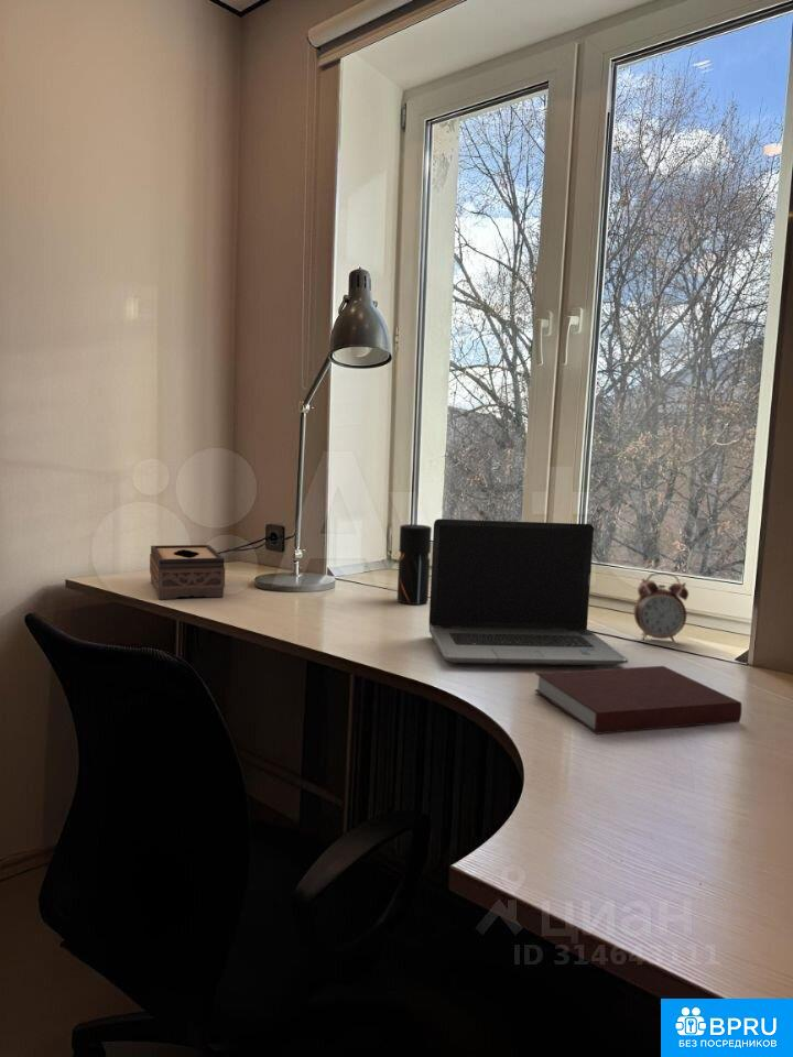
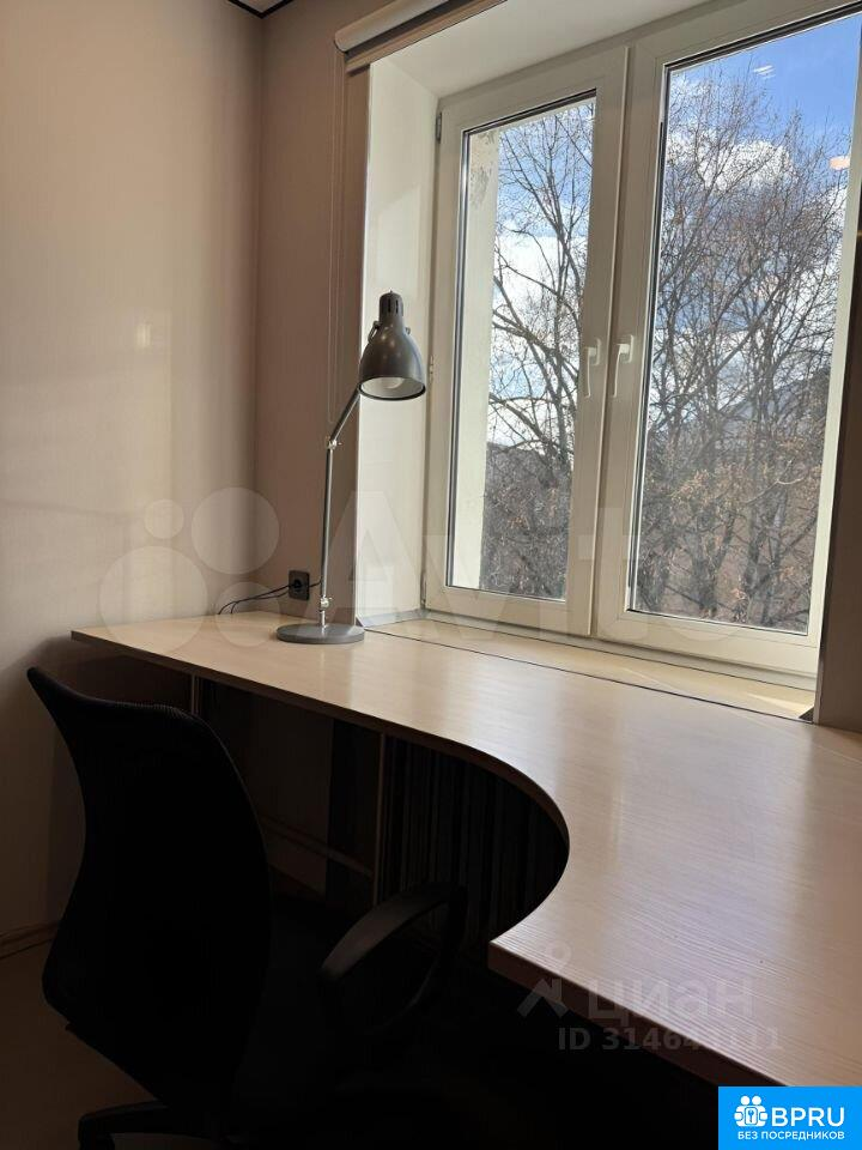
- laptop computer (525, 589)
- pepper grinder (414, 564)
- tissue box (185, 569)
- notebook (633, 696)
- alarm clock (661, 607)
